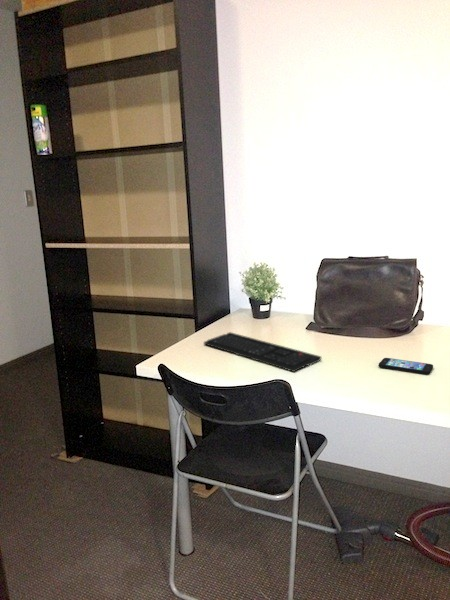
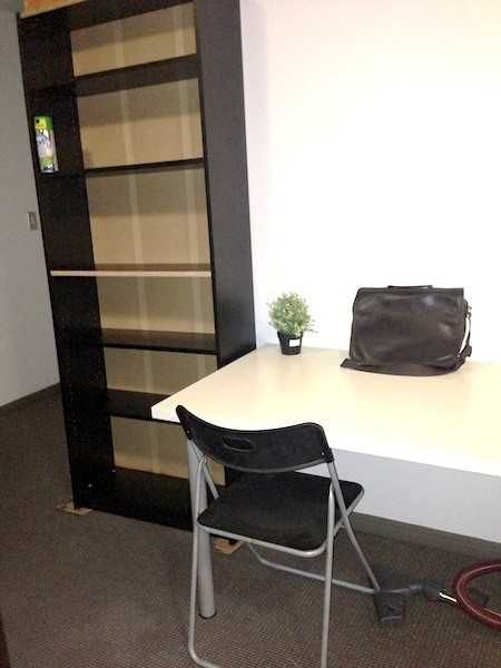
- keyboard (259, 348)
- smartphone (405, 365)
